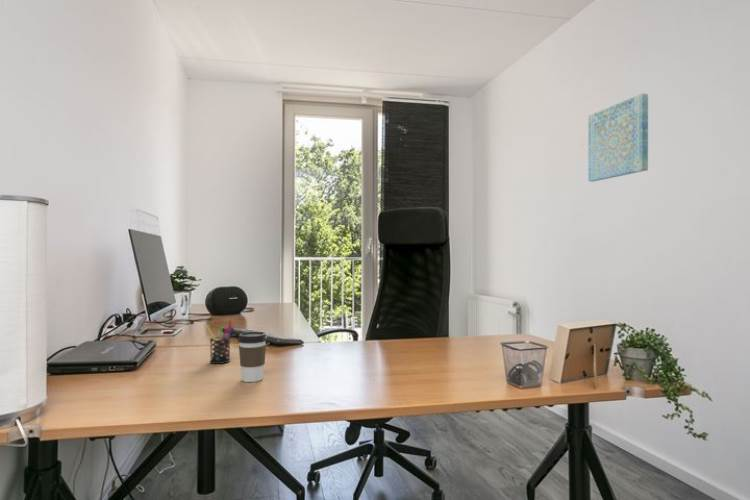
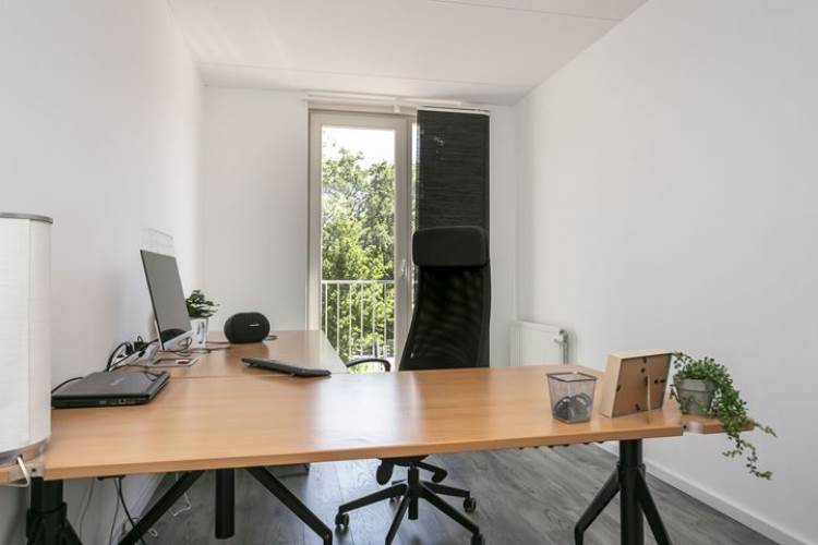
- pen holder (221, 341)
- coffee cup (252, 356)
- wall art (615, 140)
